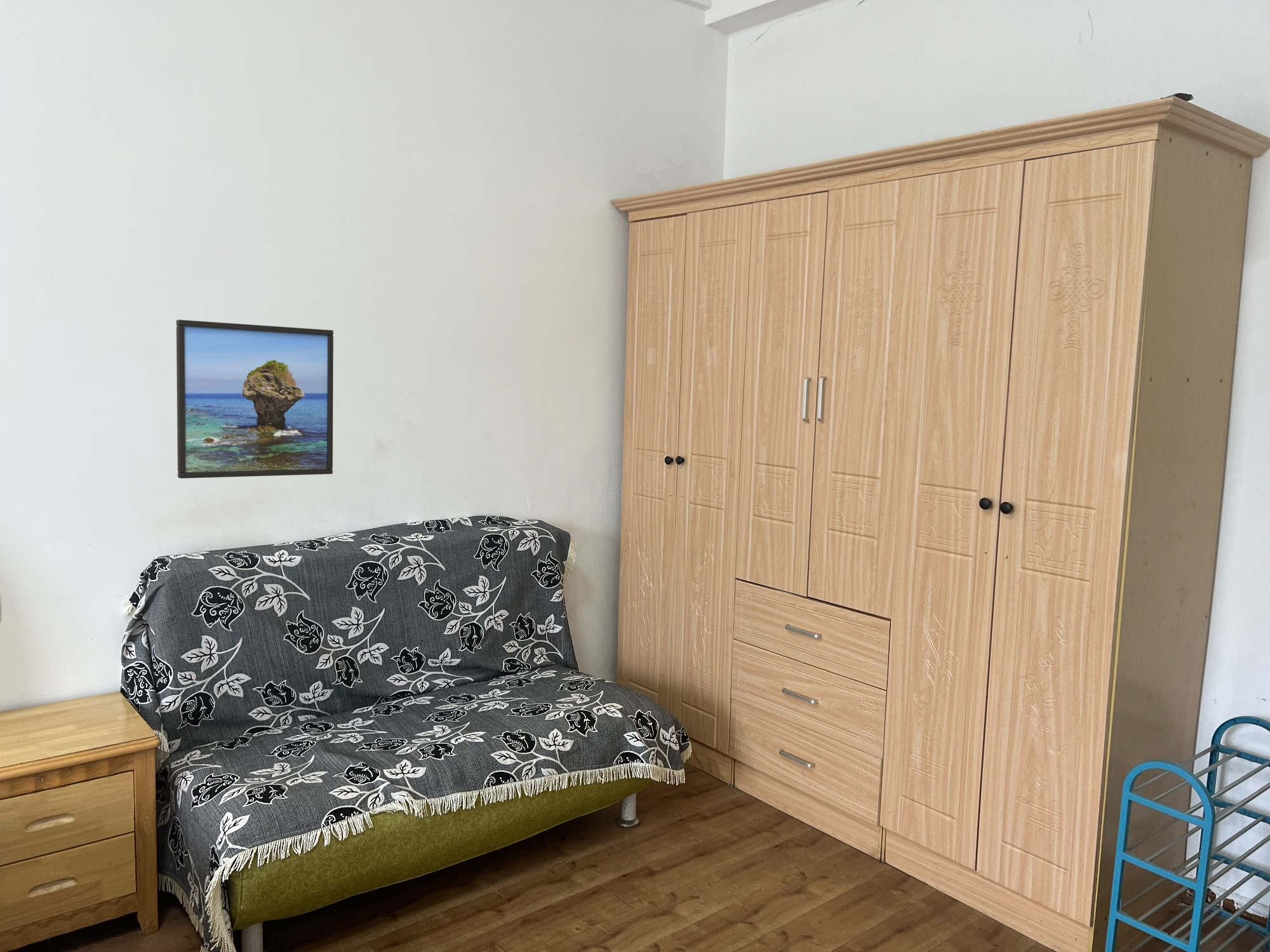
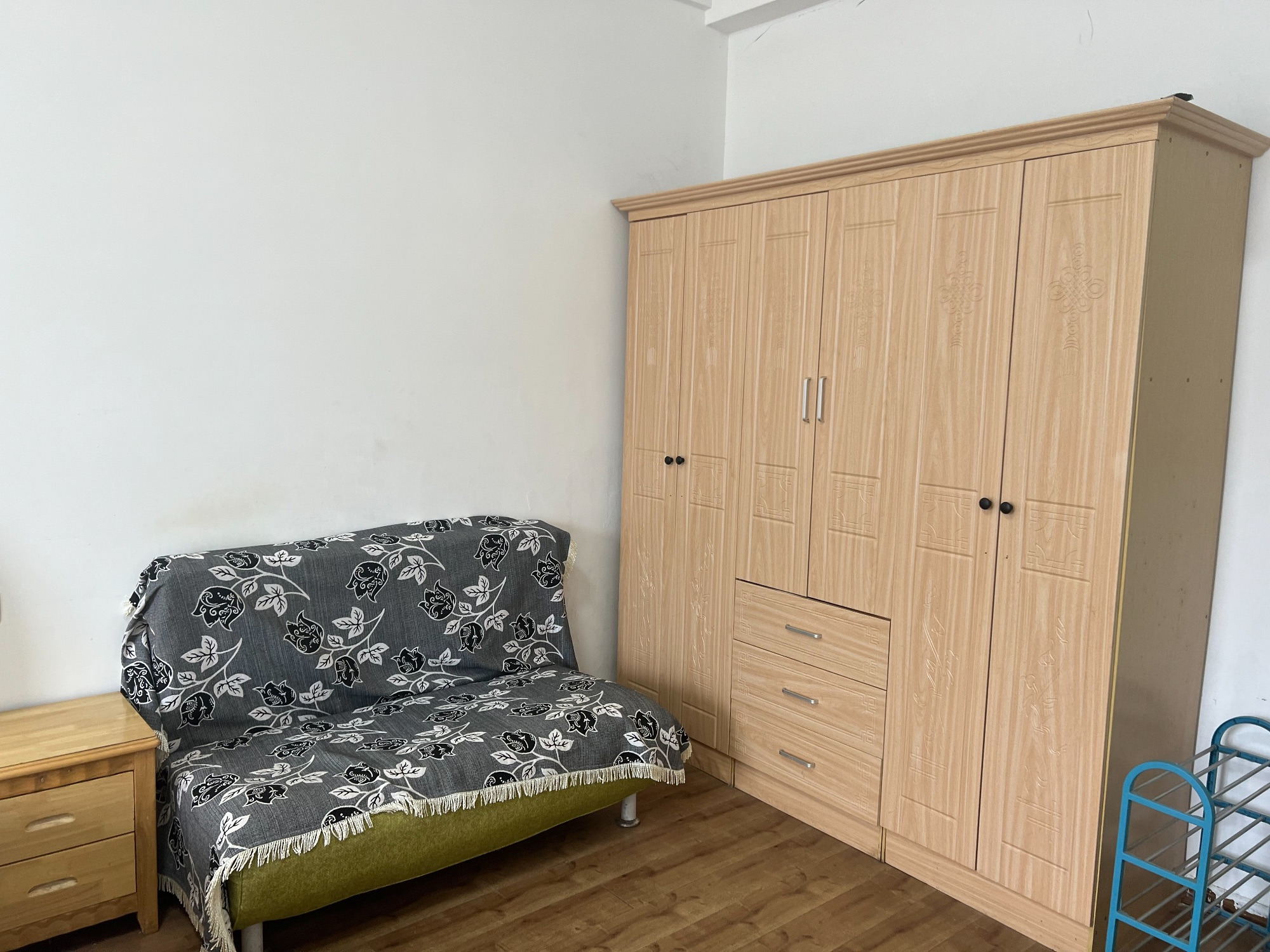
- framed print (258, 401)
